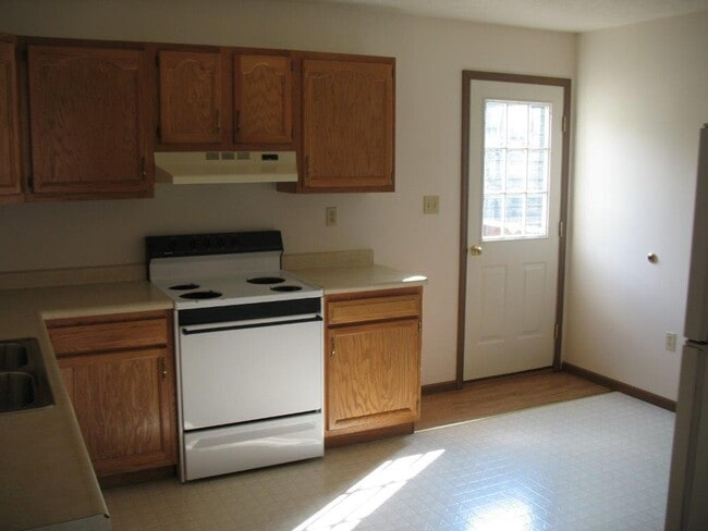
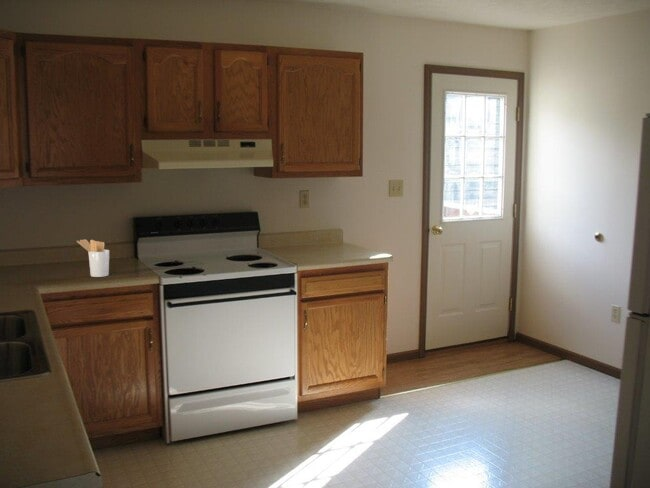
+ utensil holder (93, 256)
